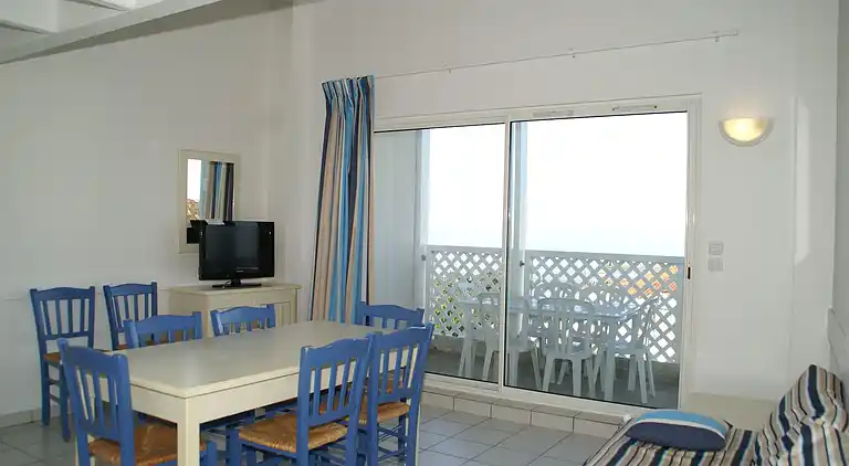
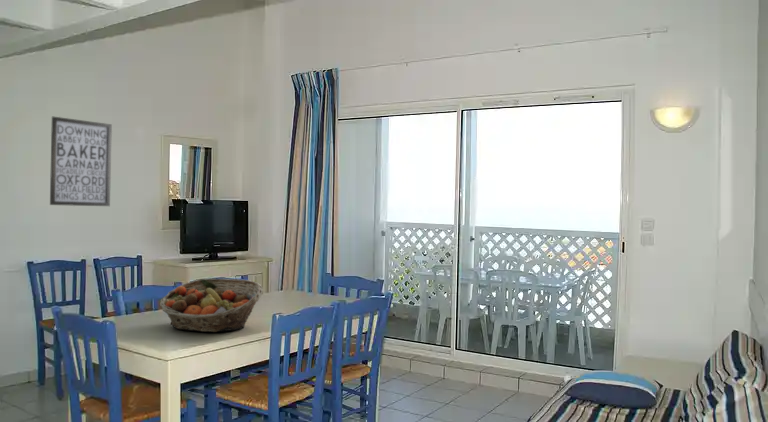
+ wall art (81, 163)
+ fruit basket (211, 304)
